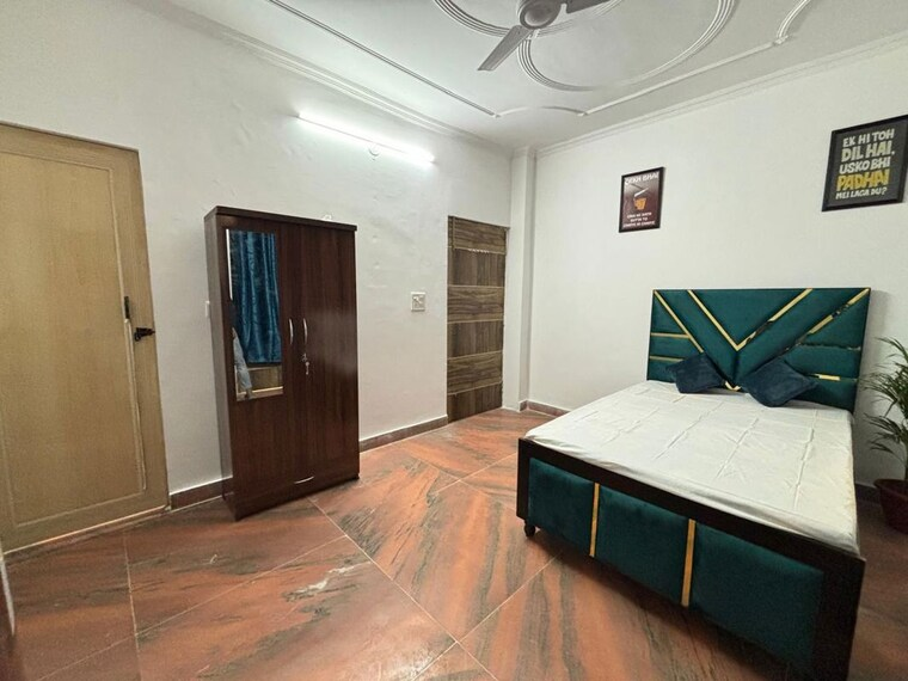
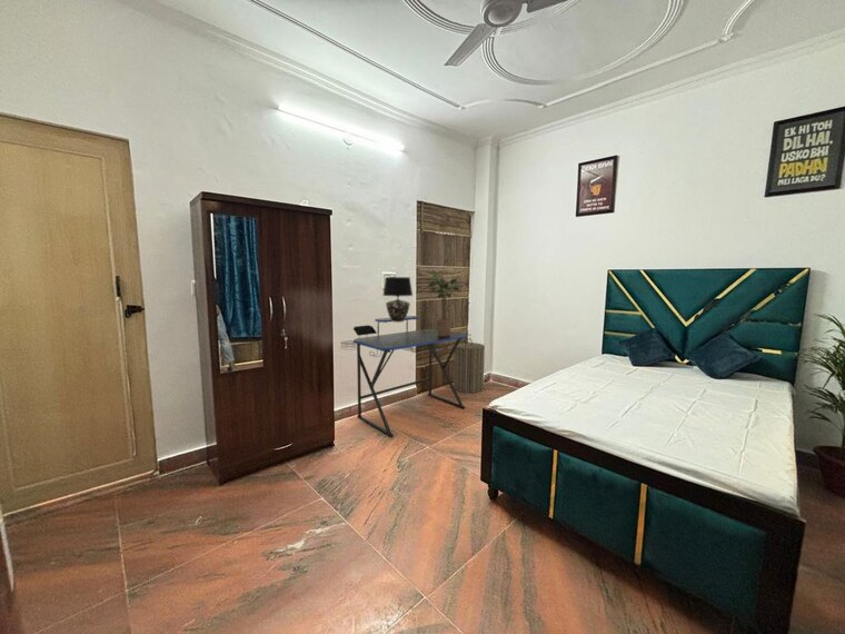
+ desk (412, 351)
+ table lamp (397, 316)
+ laundry hamper (468, 363)
+ potted plant (443, 304)
